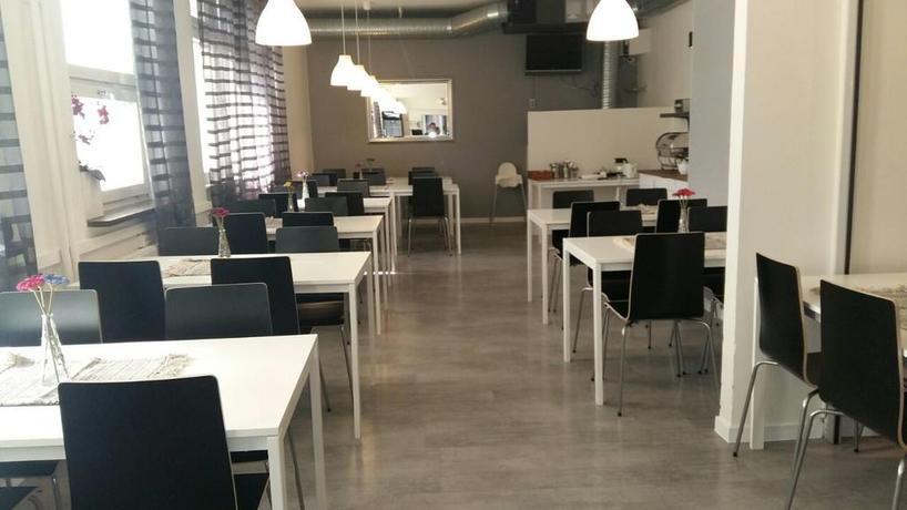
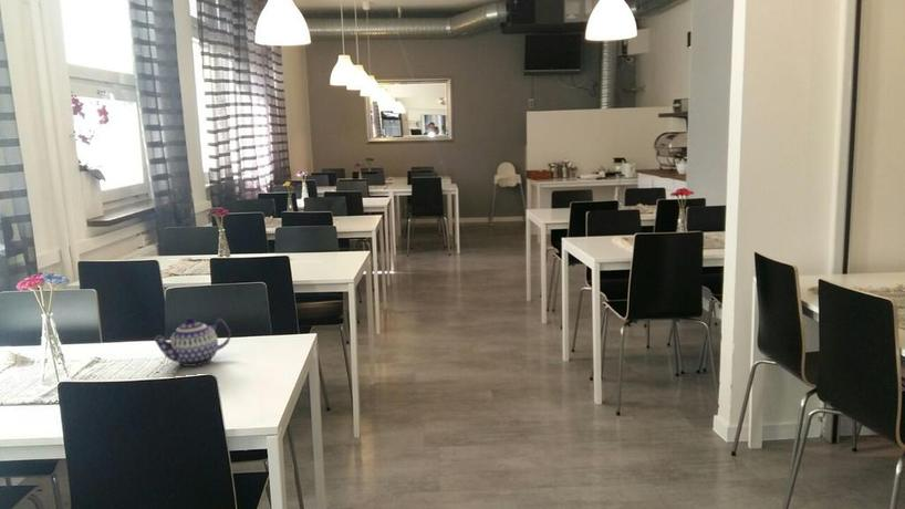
+ teapot (194, 339)
